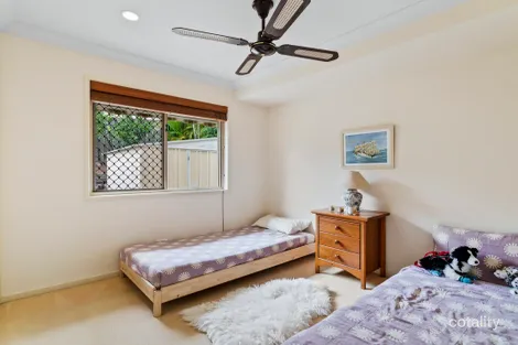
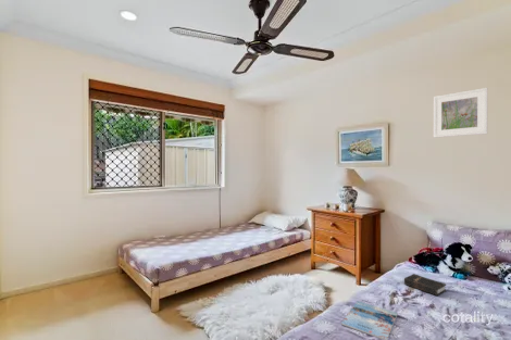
+ magazine (370, 318)
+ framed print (459, 114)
+ hardback book (424, 284)
